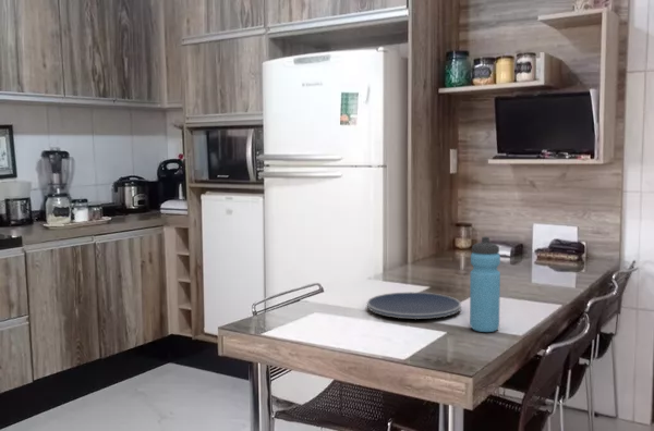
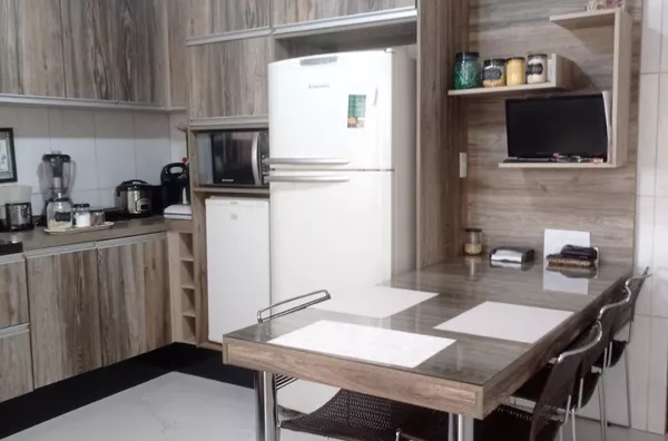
- plate (413, 306)
- water bottle (485, 283)
